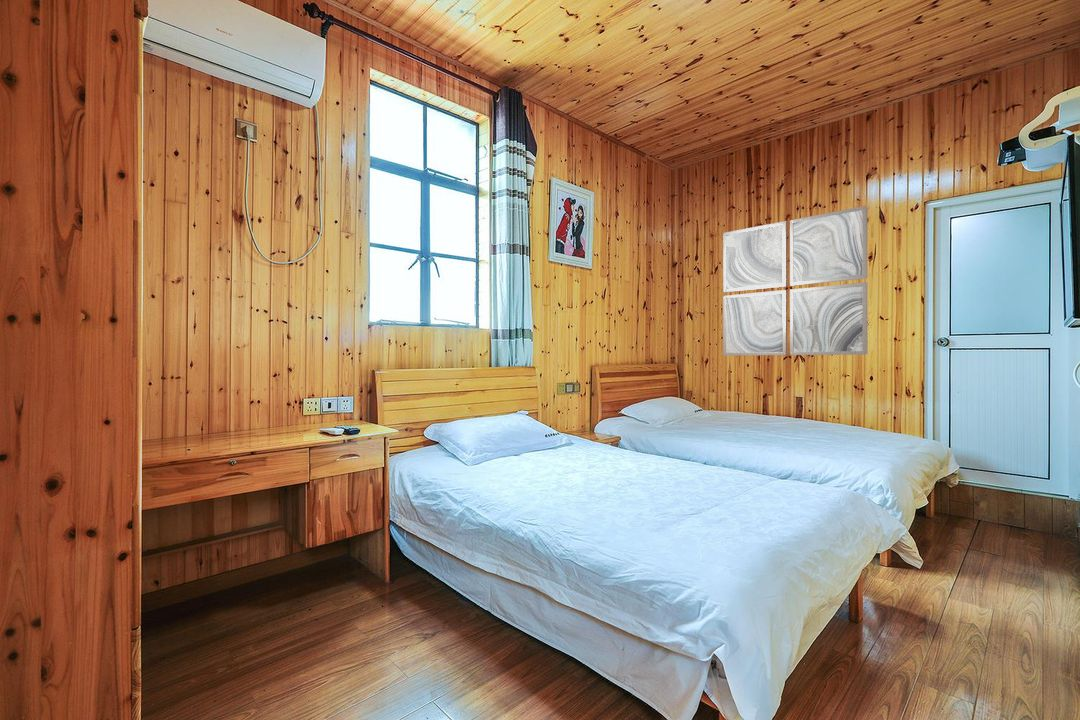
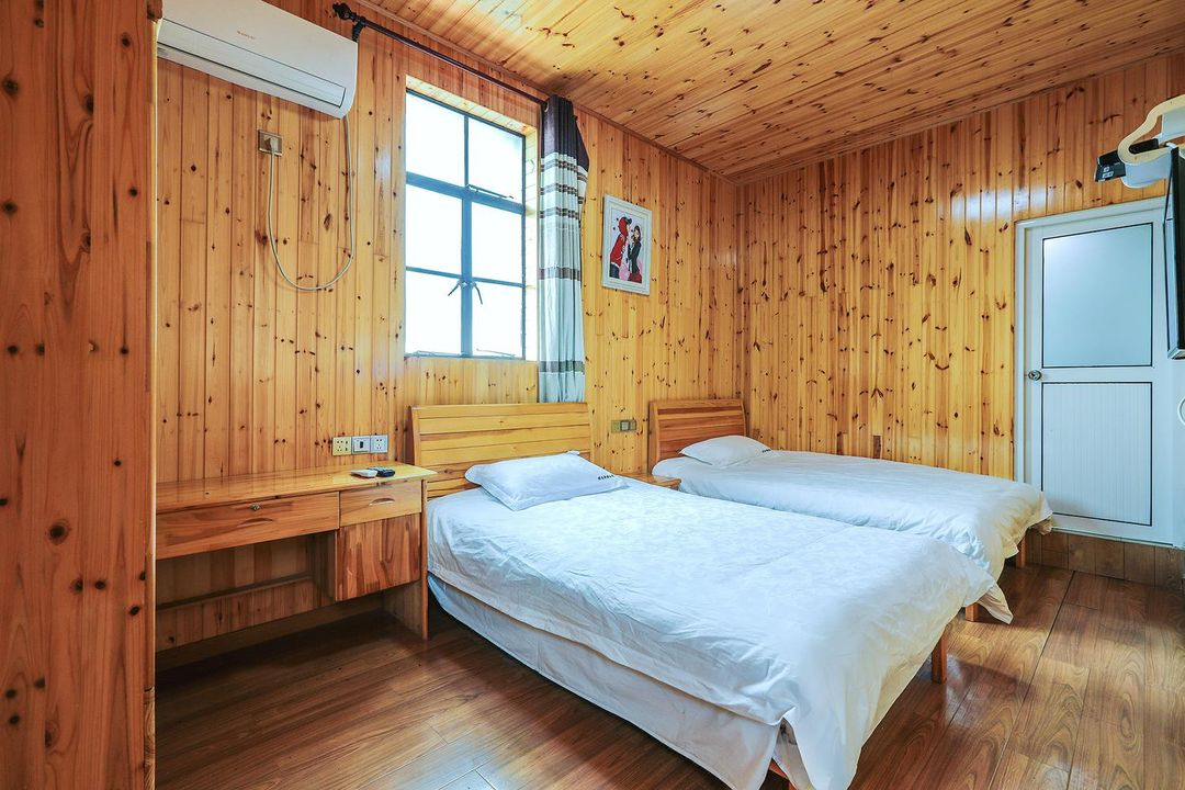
- wall art (790, 289)
